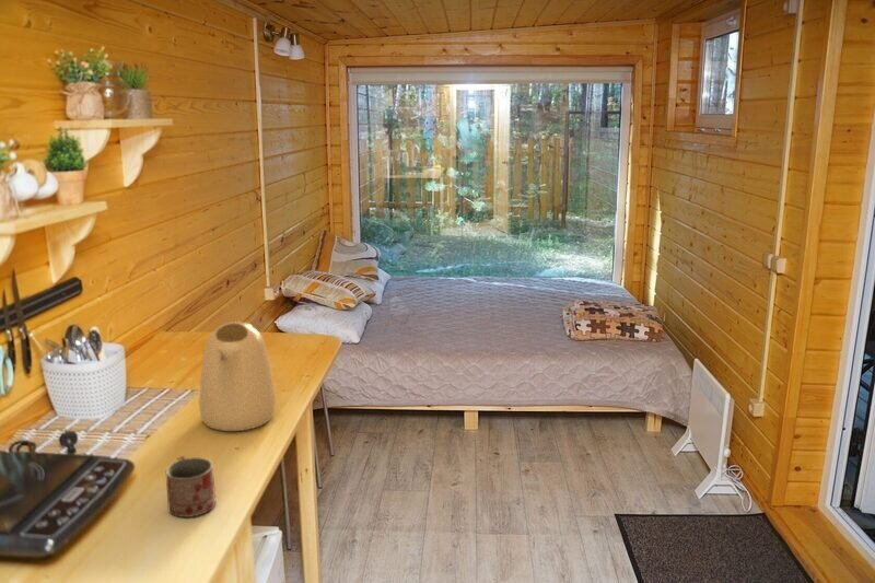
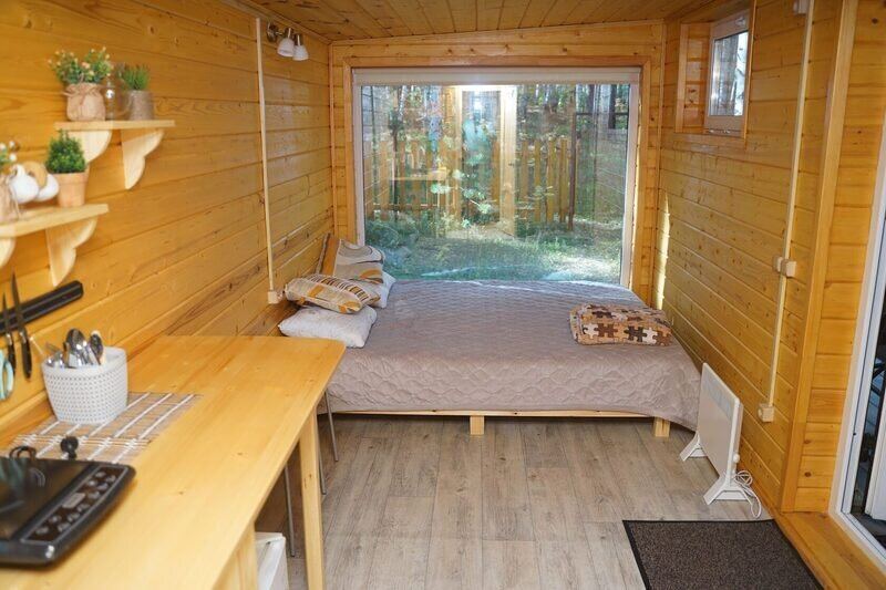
- mug (190, 482)
- kettle (236, 370)
